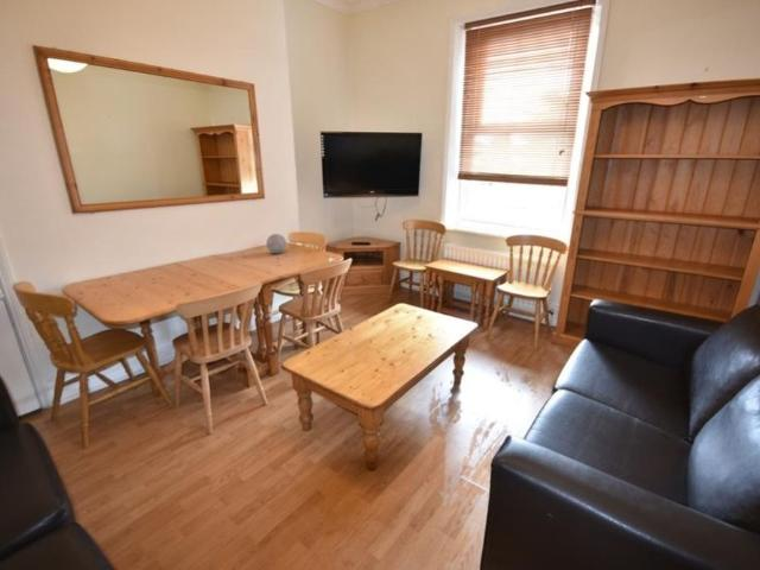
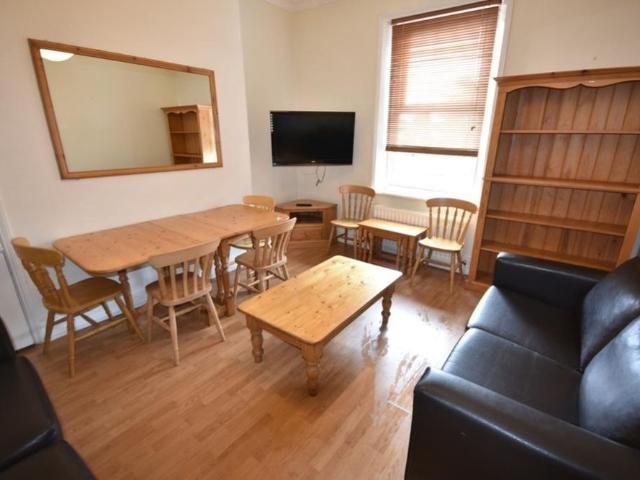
- decorative ball (276, 243)
